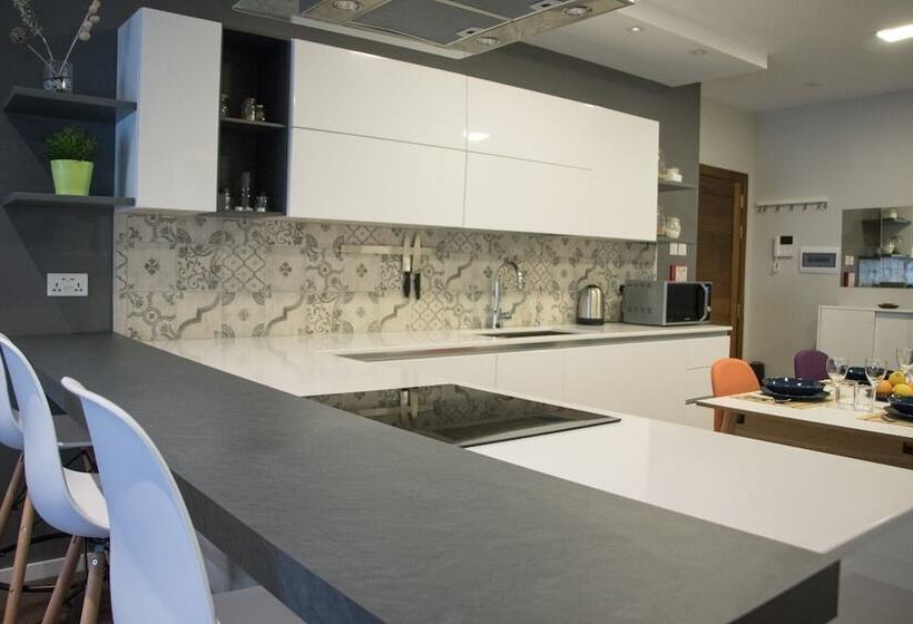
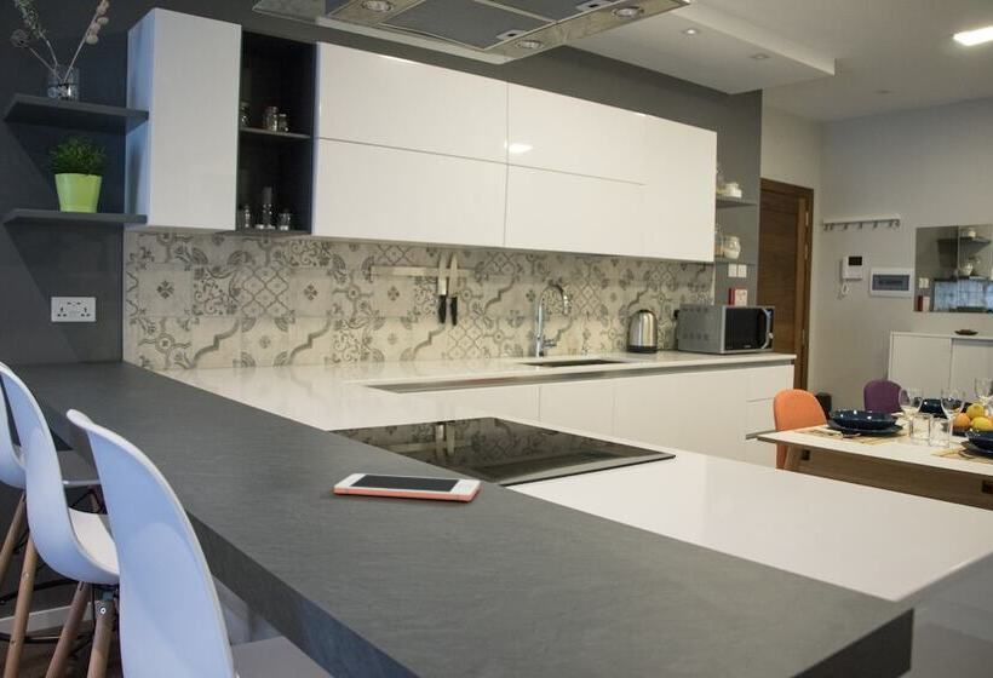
+ cell phone (408, 485)
